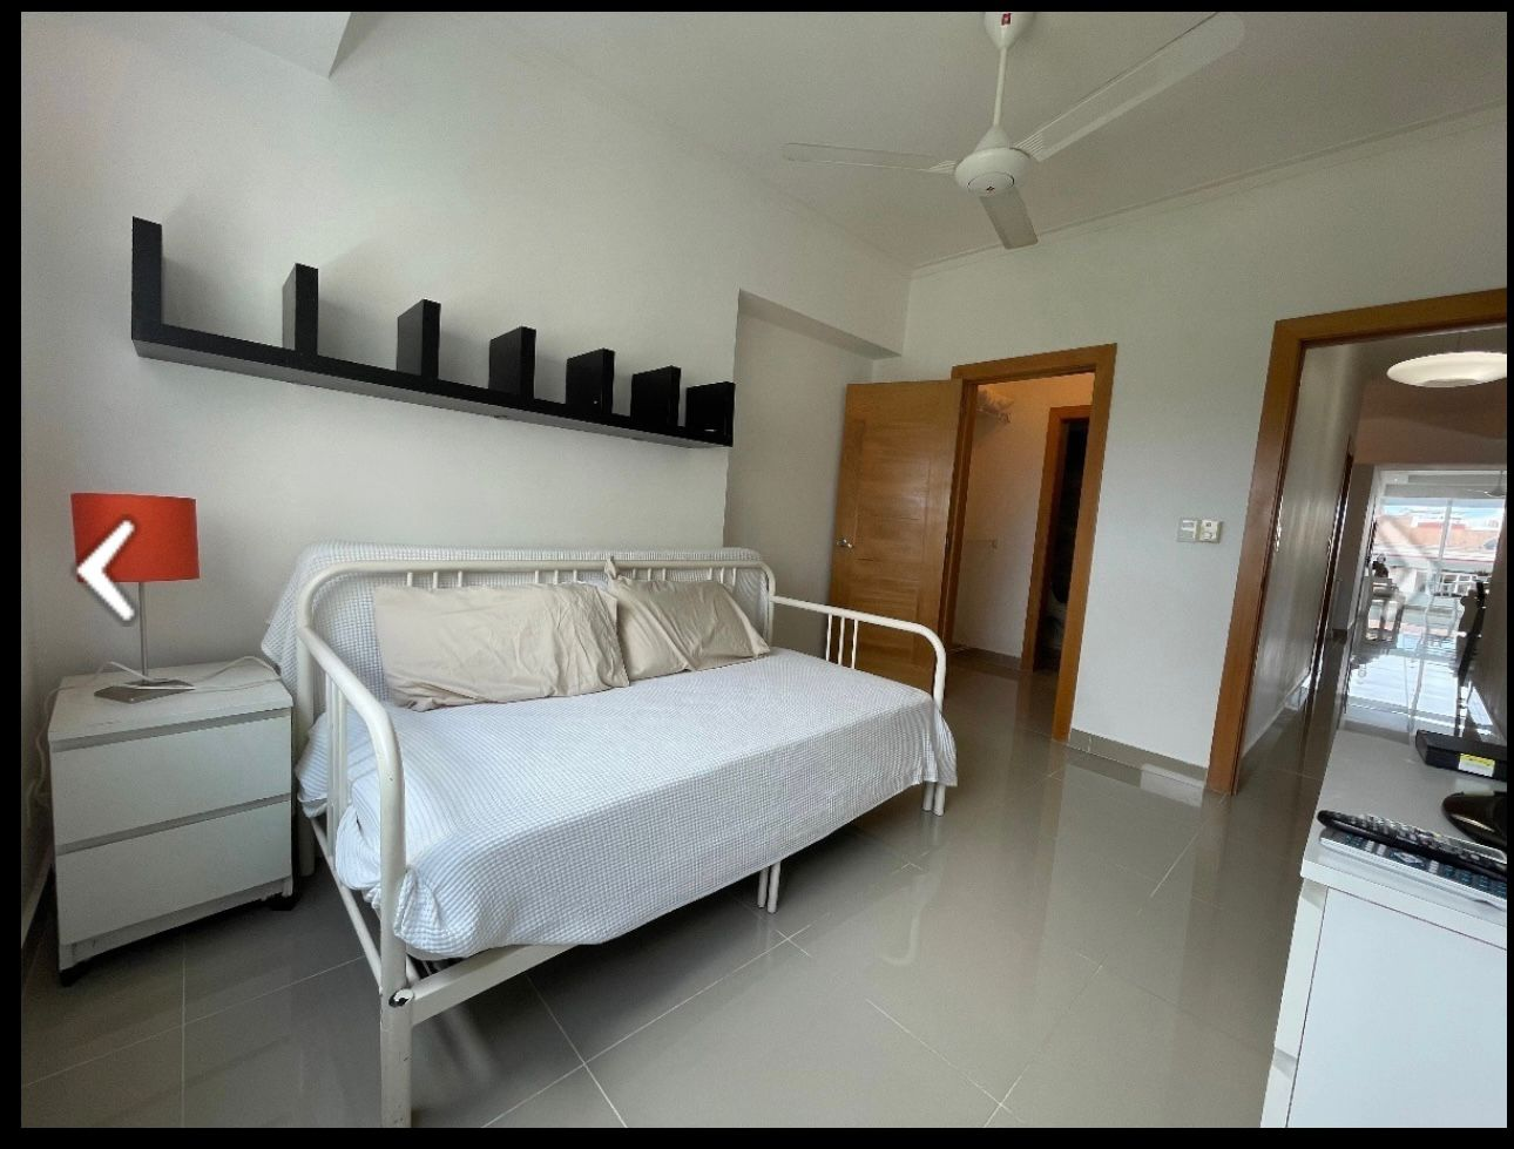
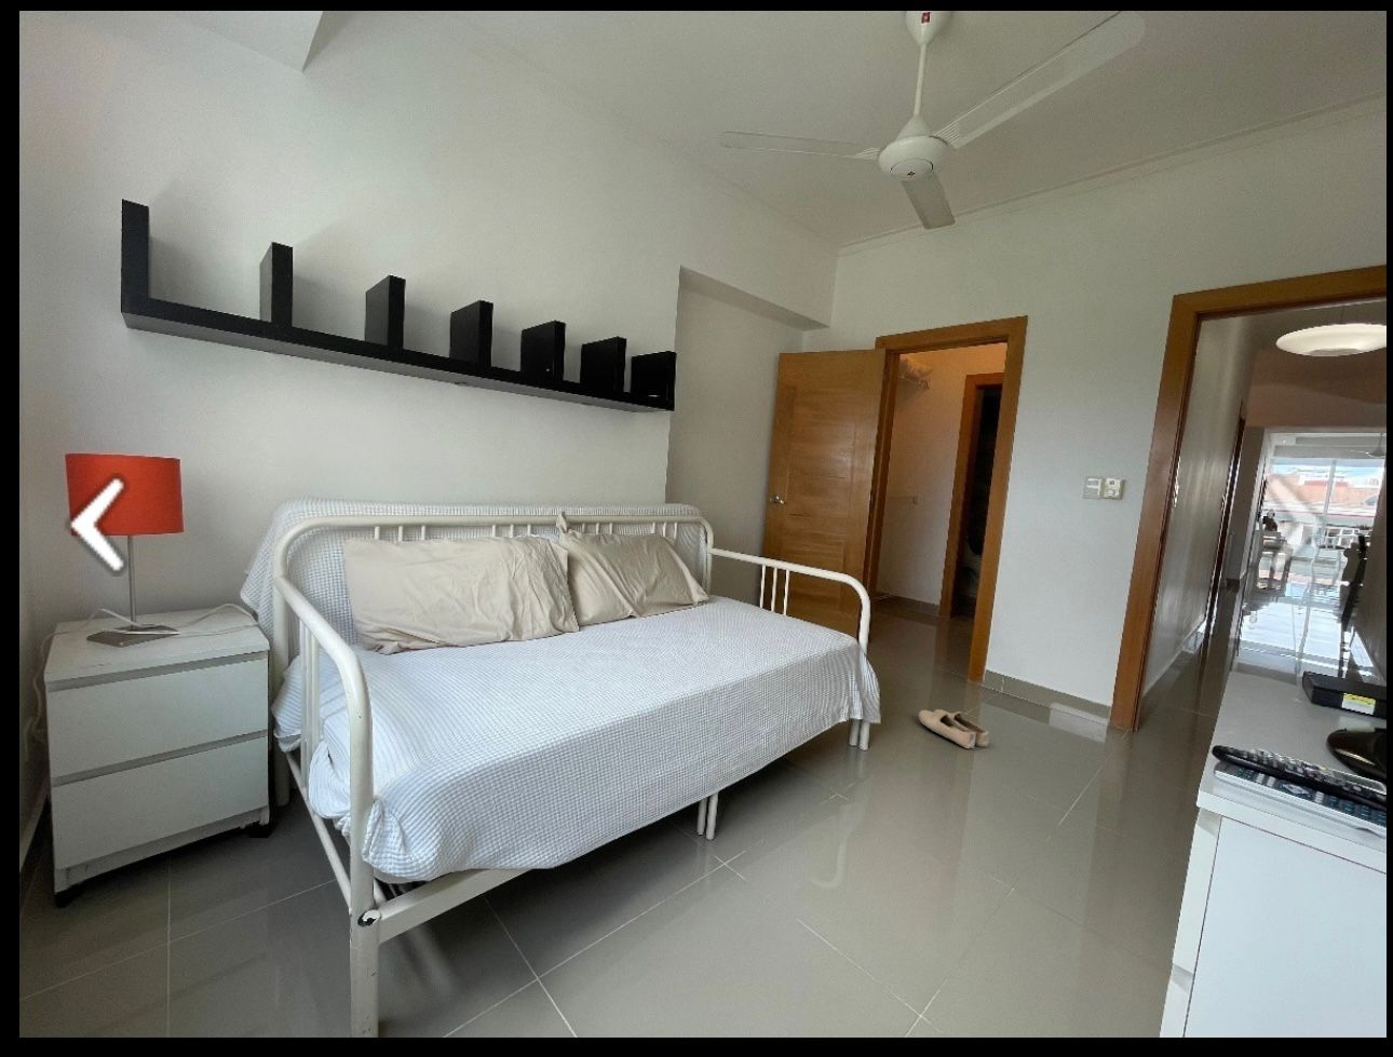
+ shoe (952, 723)
